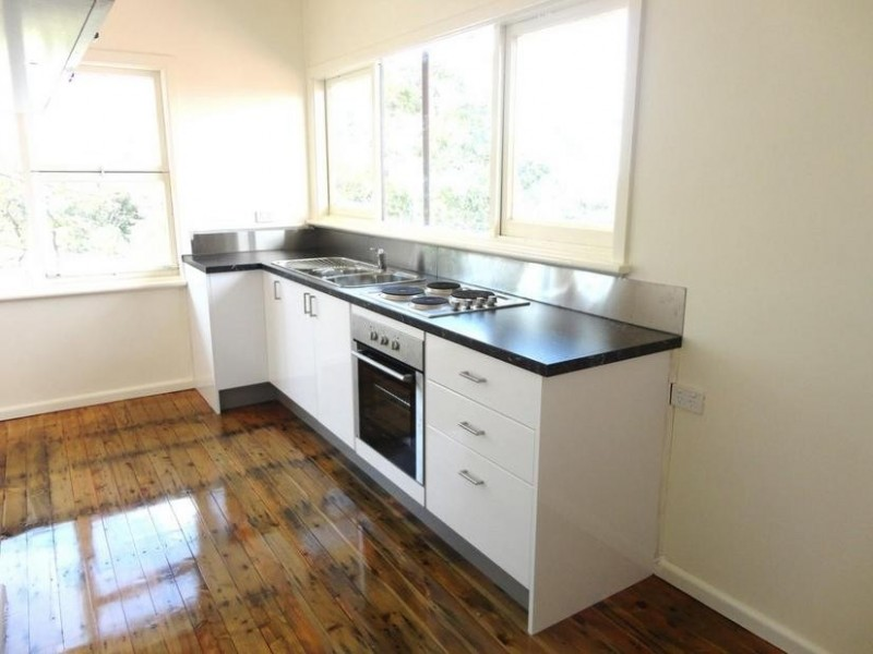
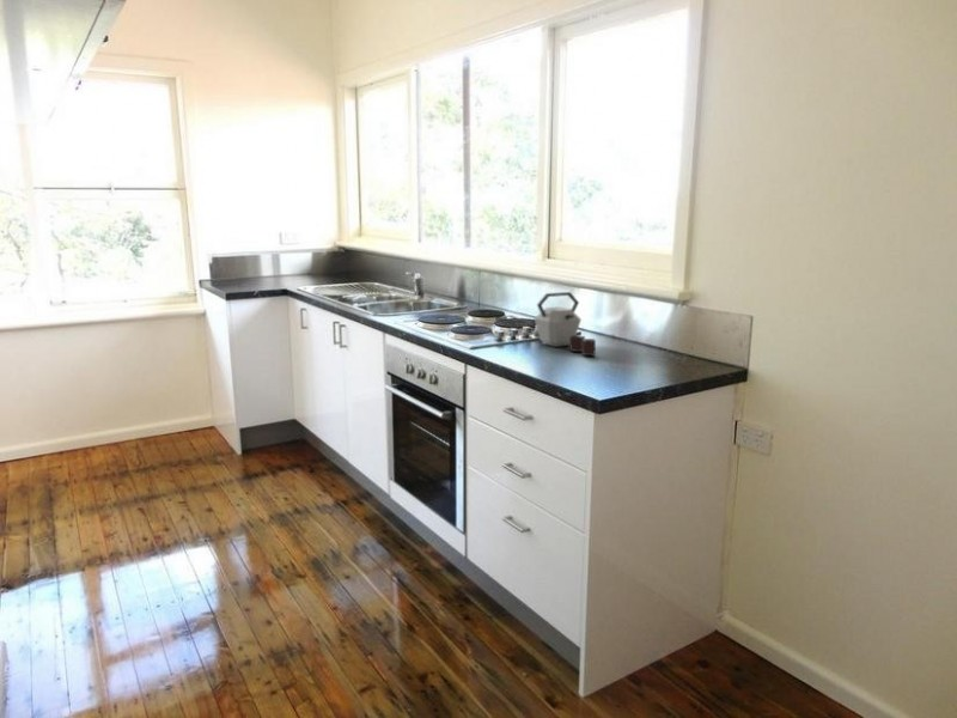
+ kettle (569, 322)
